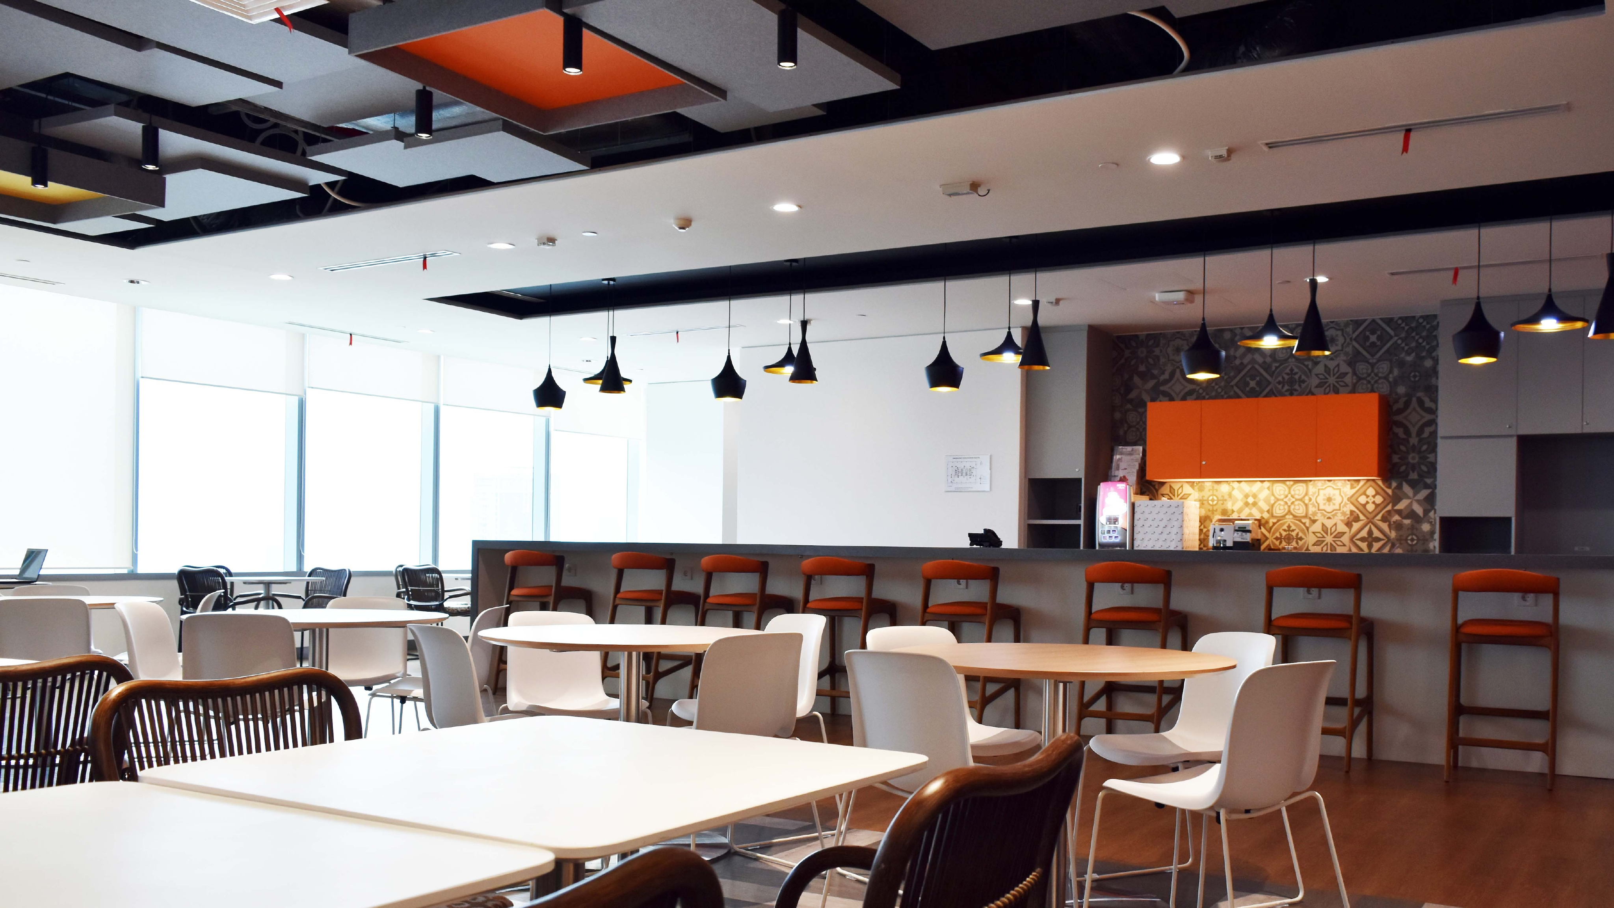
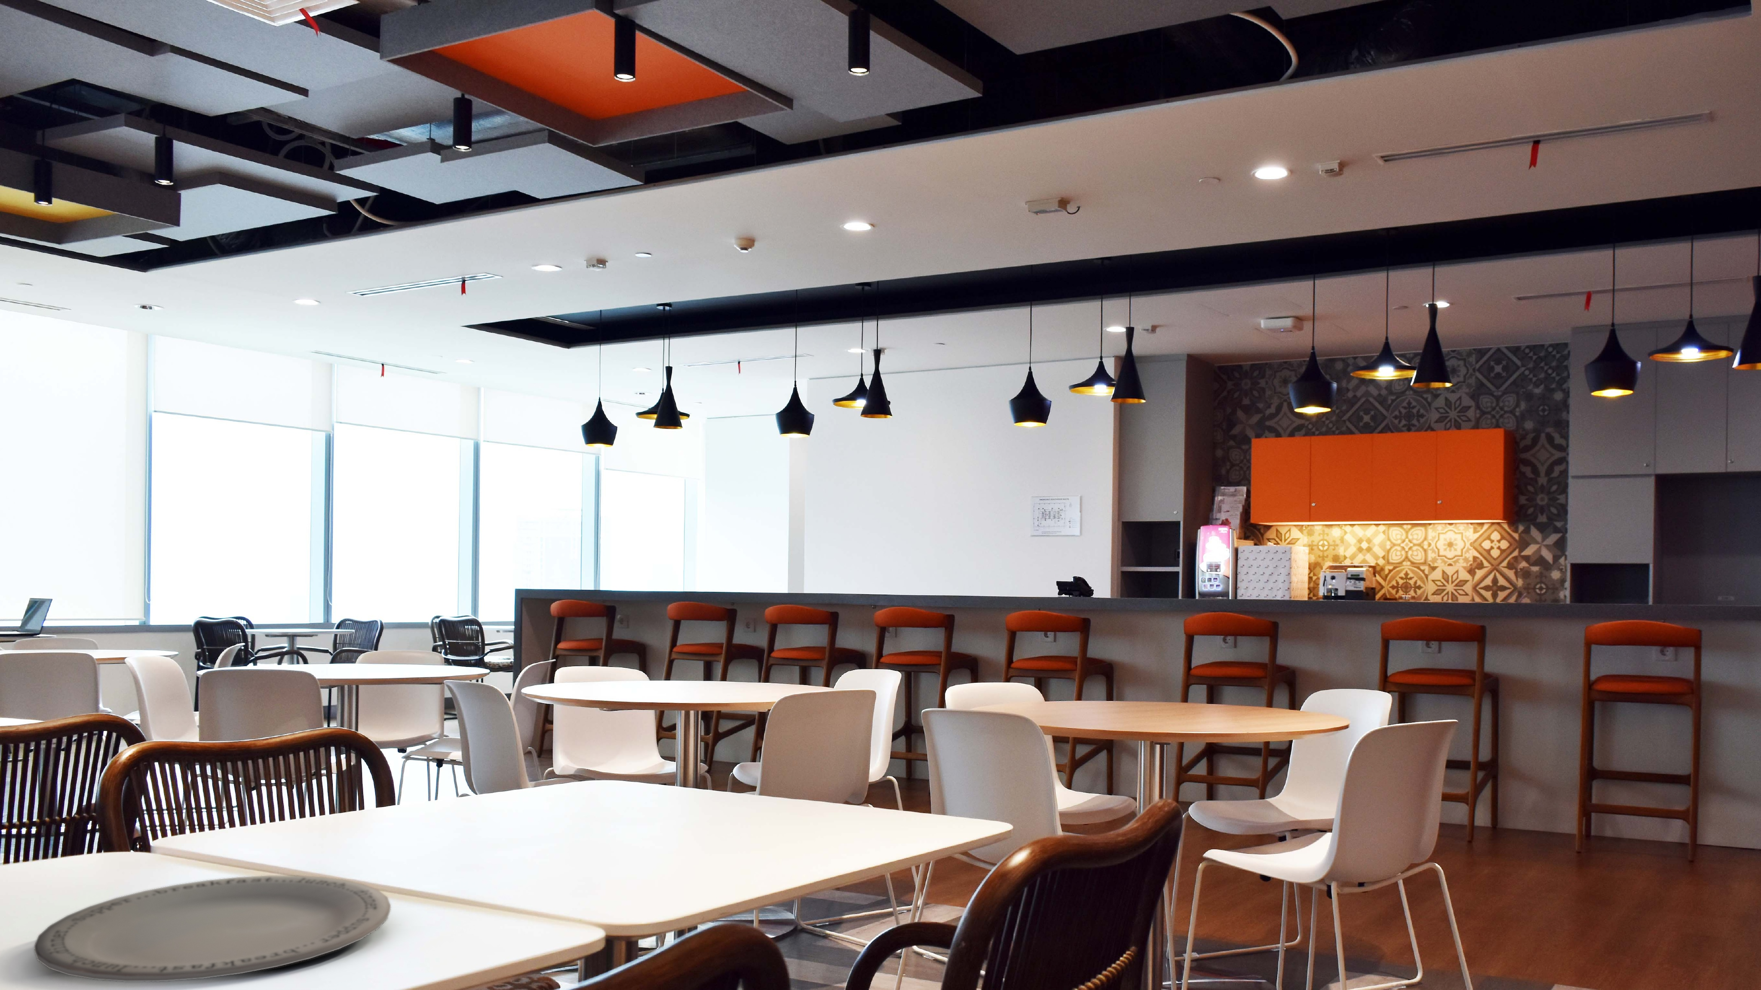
+ plate (221, 928)
